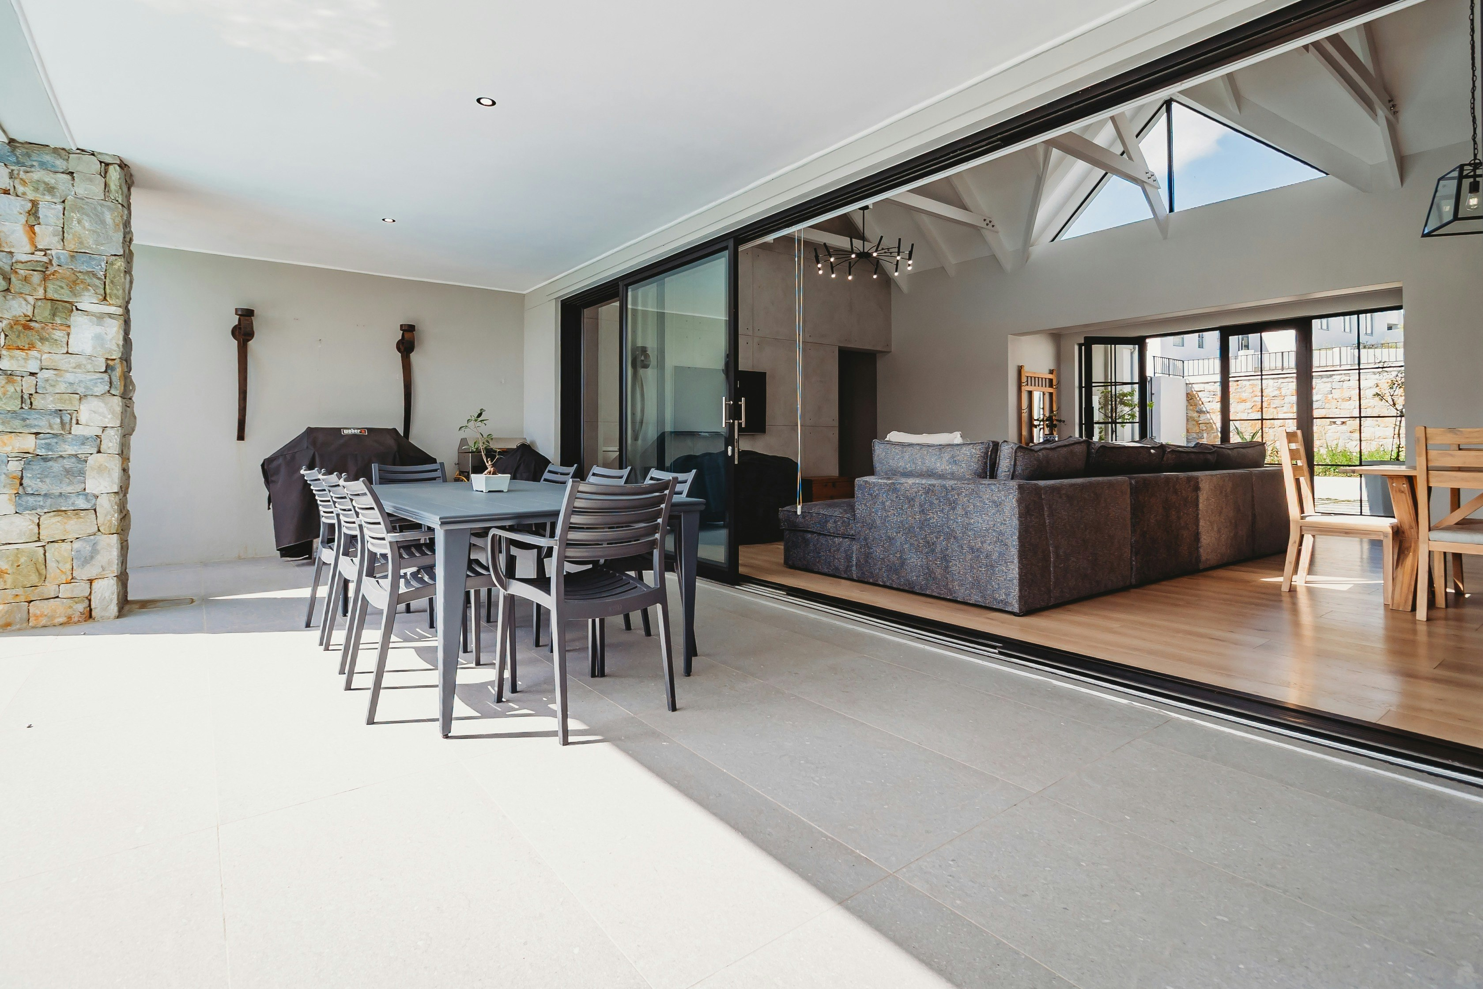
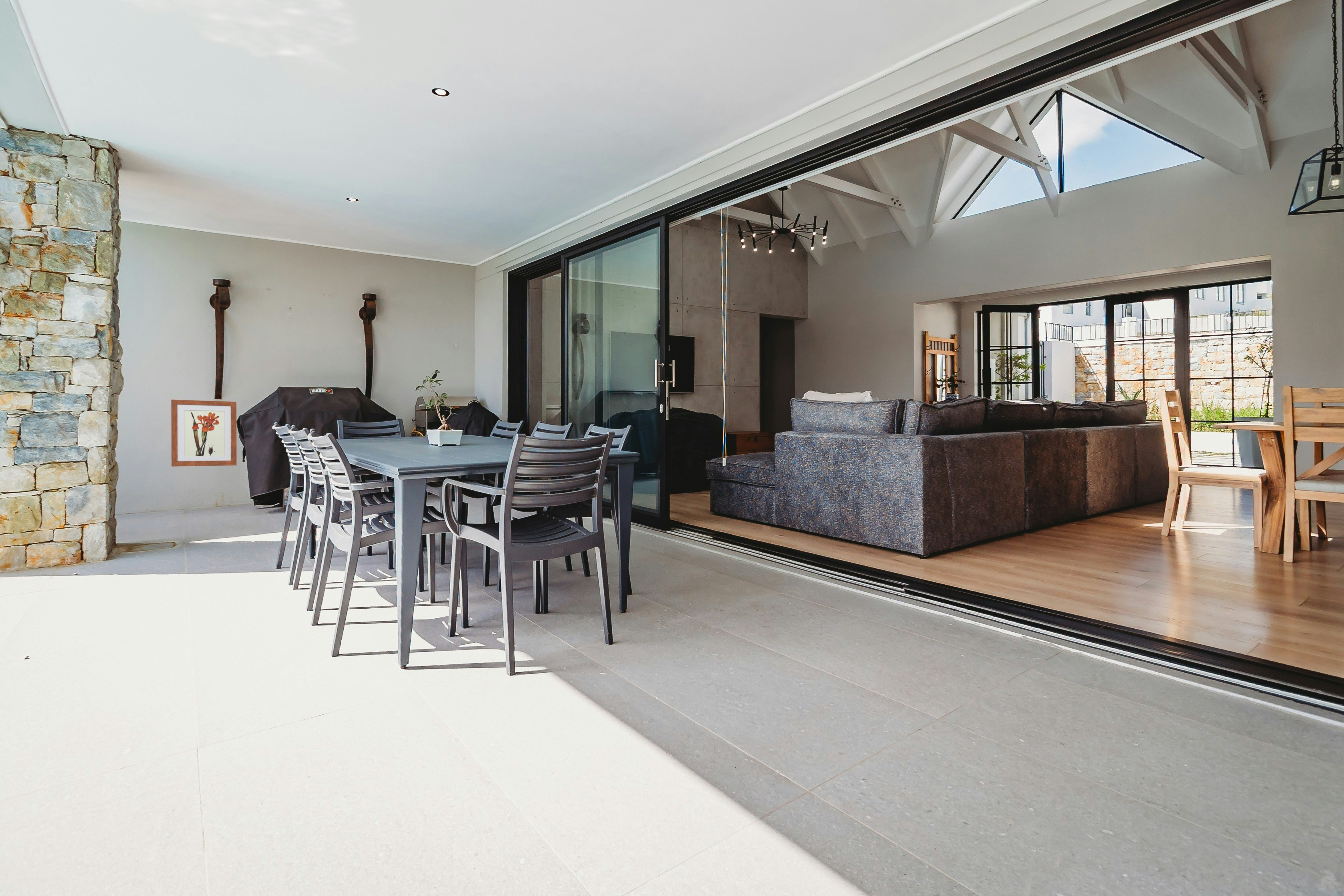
+ wall art (204, 433)
